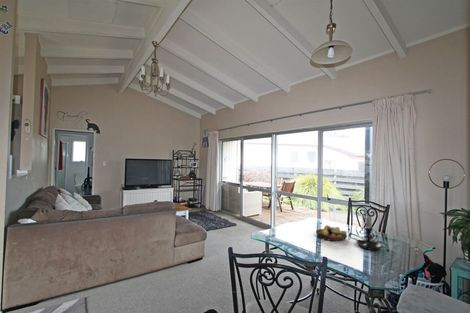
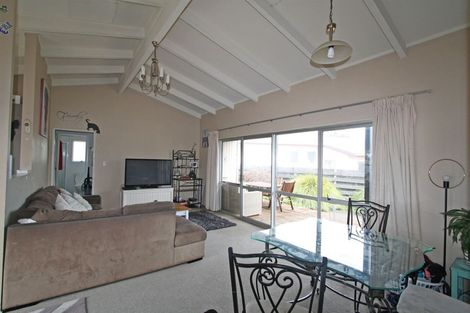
- fruit bowl (331, 231)
- candle holder (368, 230)
